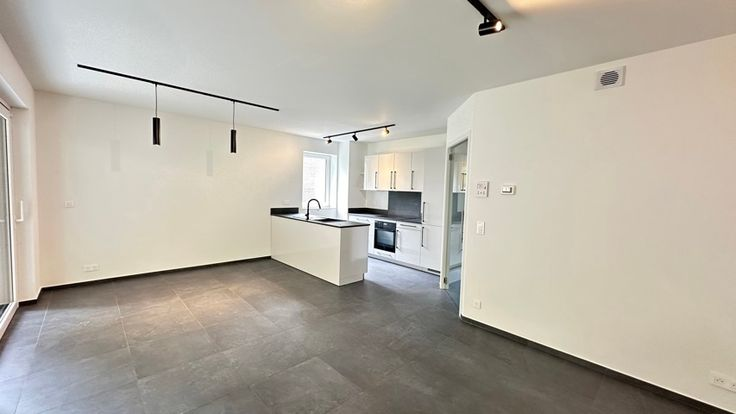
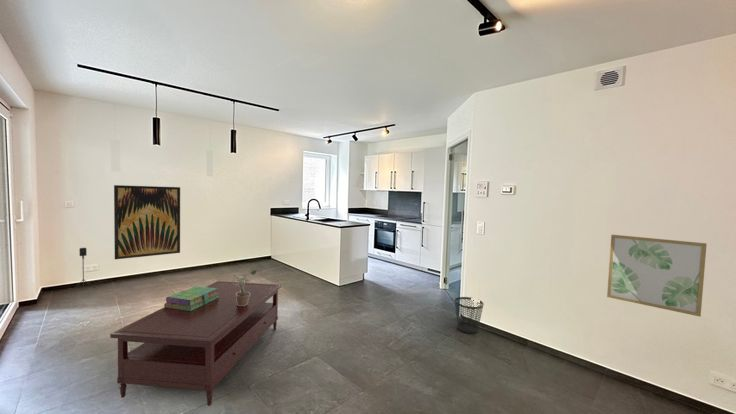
+ wall art (149, 221)
+ potted plant (239, 284)
+ wastebasket (468, 315)
+ stack of books (193, 297)
+ wall art (652, 272)
+ speaker (83, 268)
+ coffee table (214, 330)
